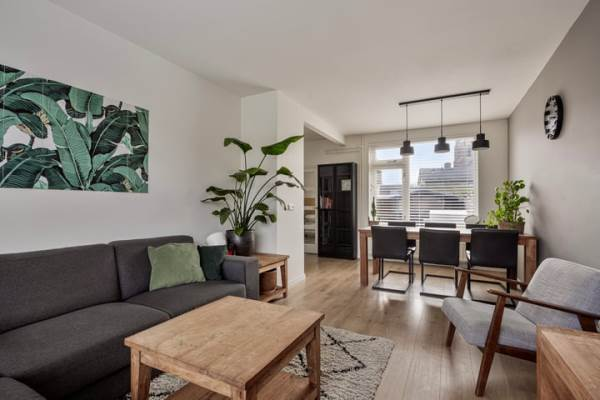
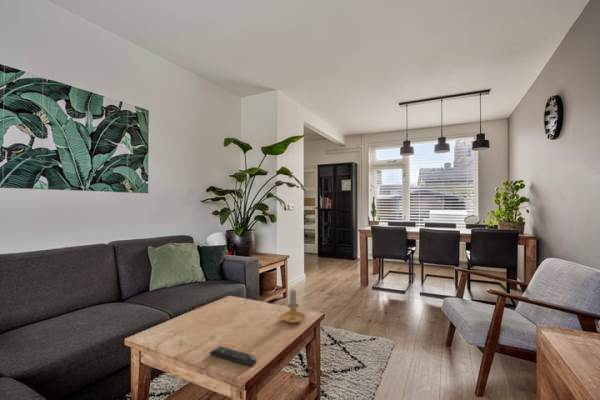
+ candle (290, 304)
+ remote control (232, 355)
